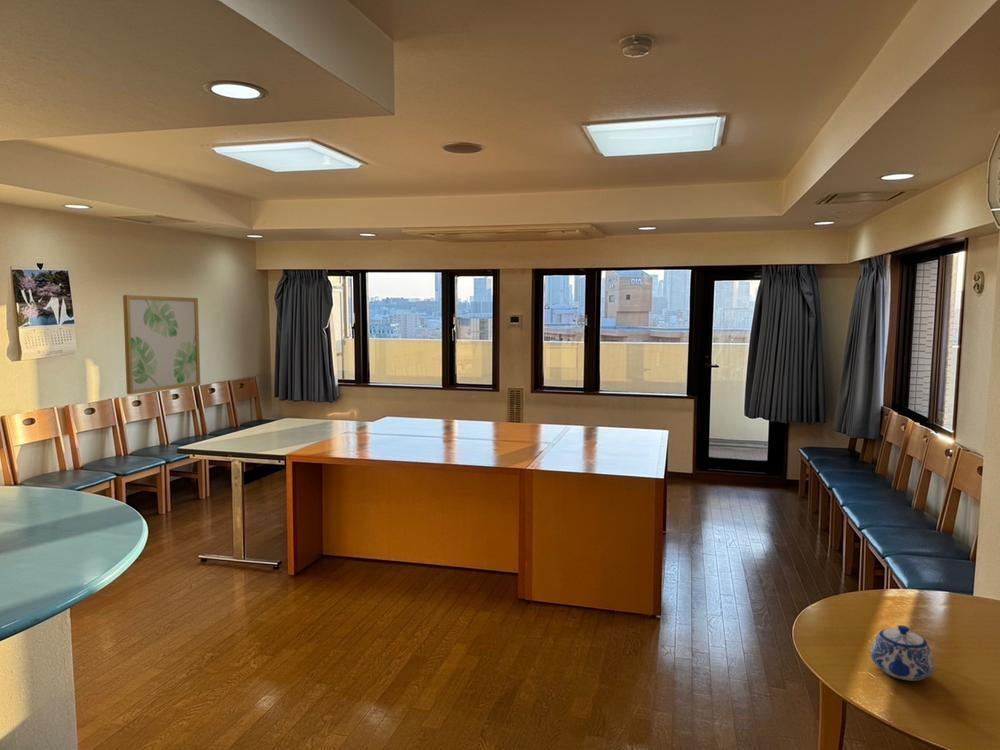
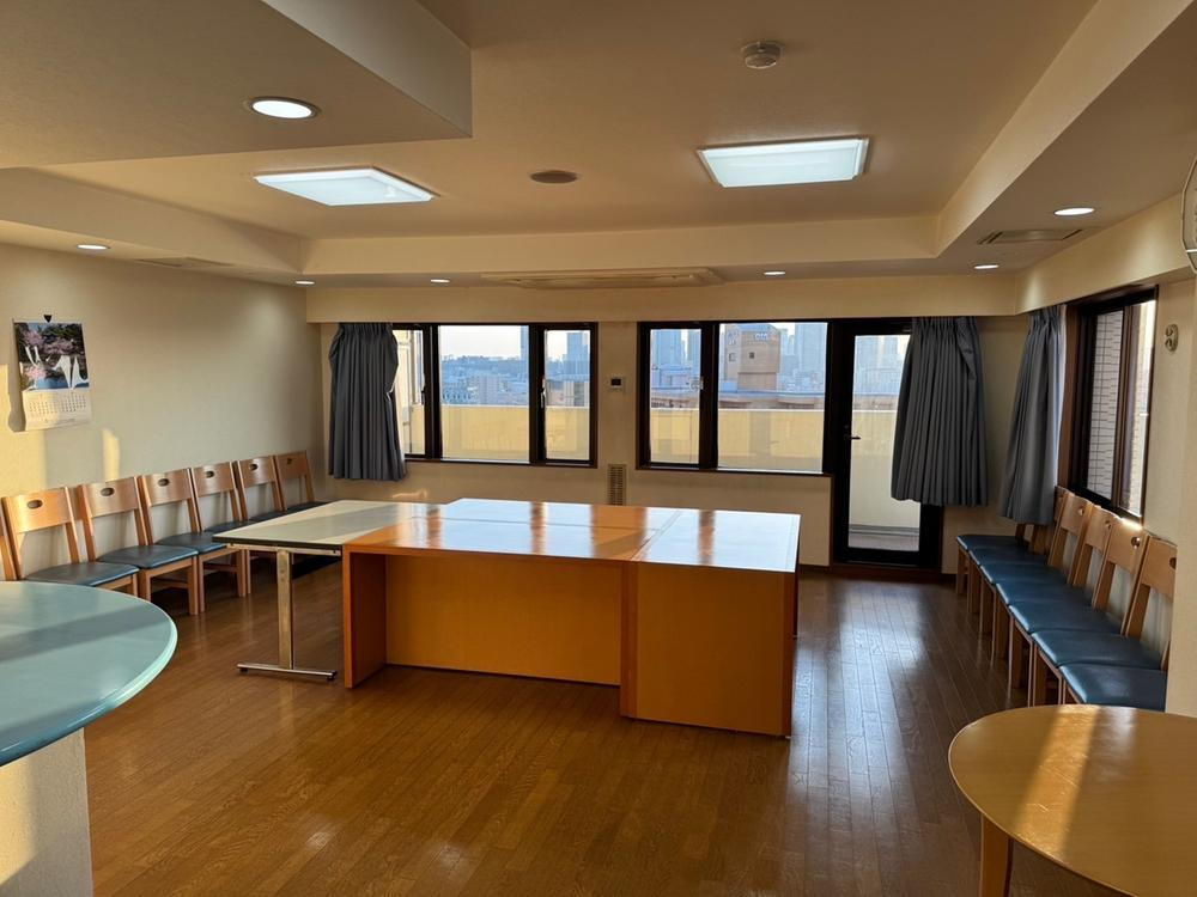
- teapot (901, 650)
- wall art (164, 343)
